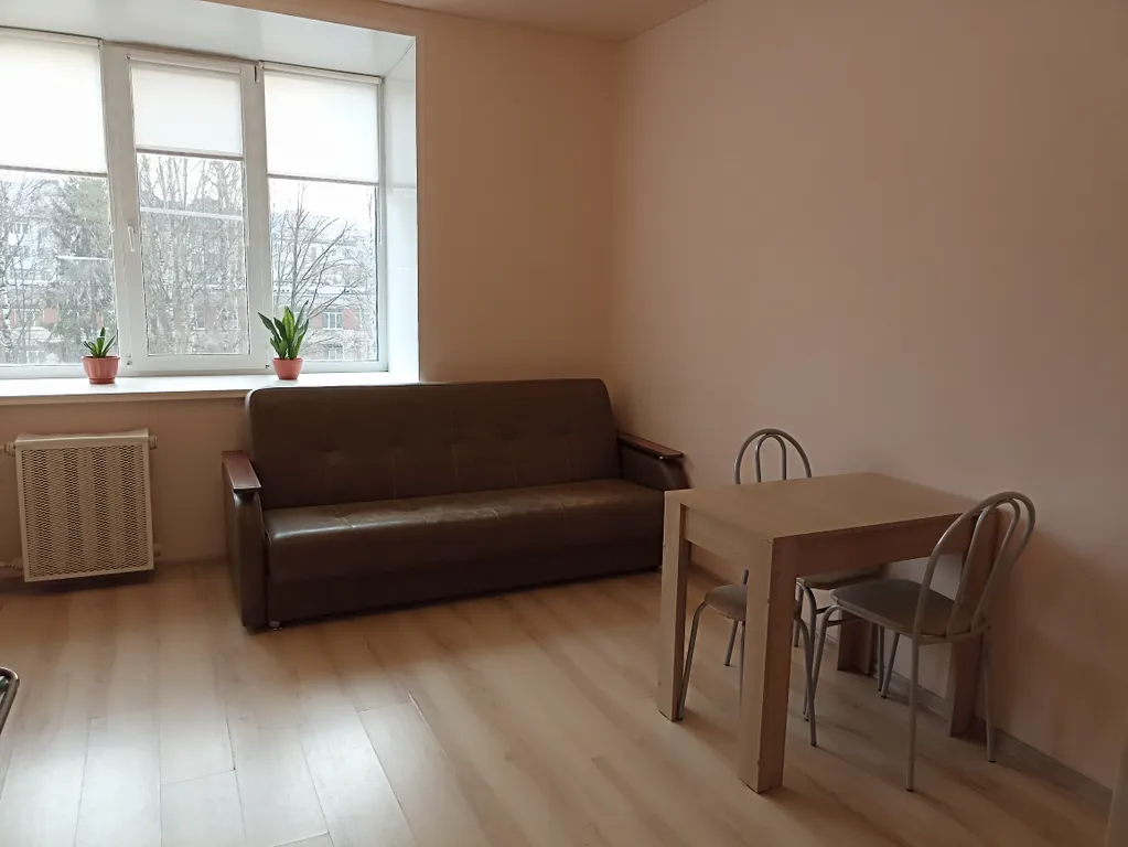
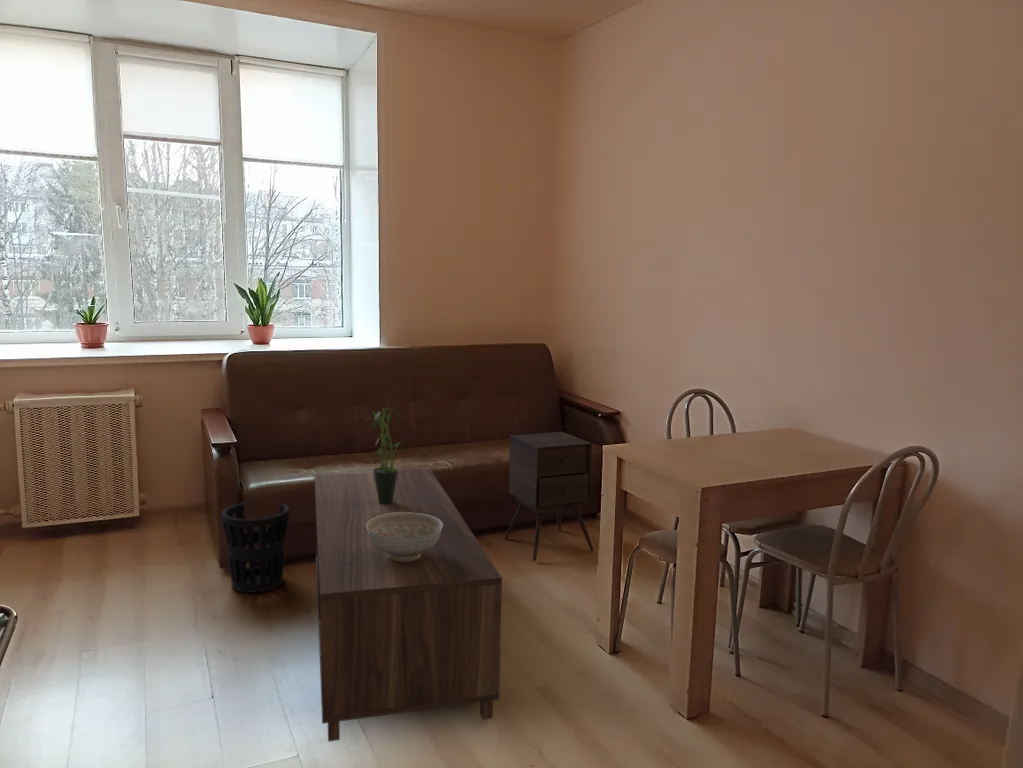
+ wastebasket (256, 547)
+ side table (550, 492)
+ coffee table (389, 574)
+ decorative bowl (405, 539)
+ potted plant (385, 453)
